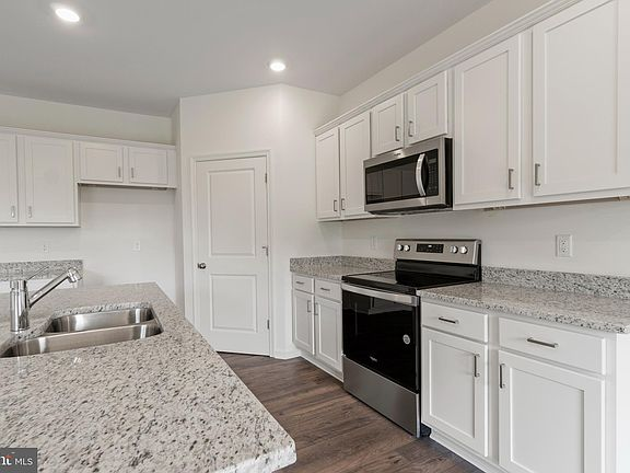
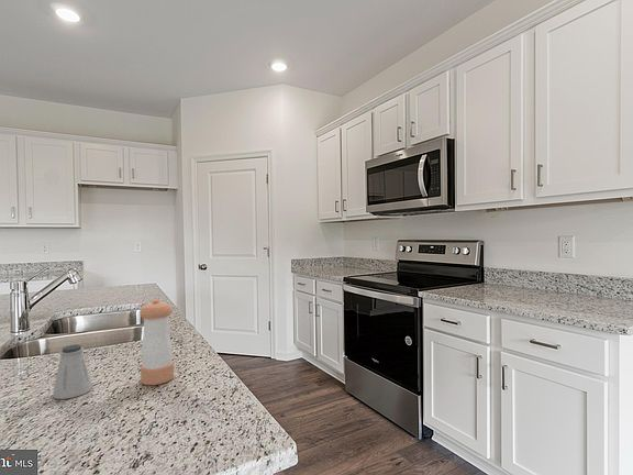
+ saltshaker (71, 368)
+ pepper shaker (156, 339)
